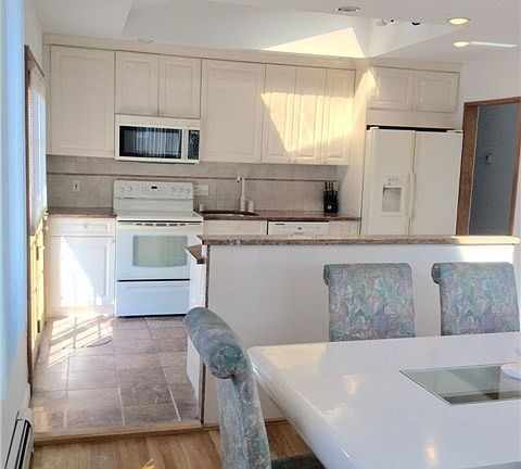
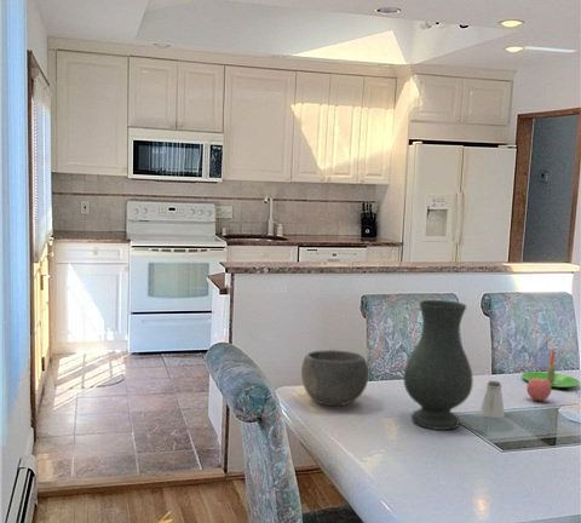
+ apple (539, 387)
+ bowl (334, 378)
+ vase (438, 363)
+ candle (551, 366)
+ saltshaker (493, 398)
